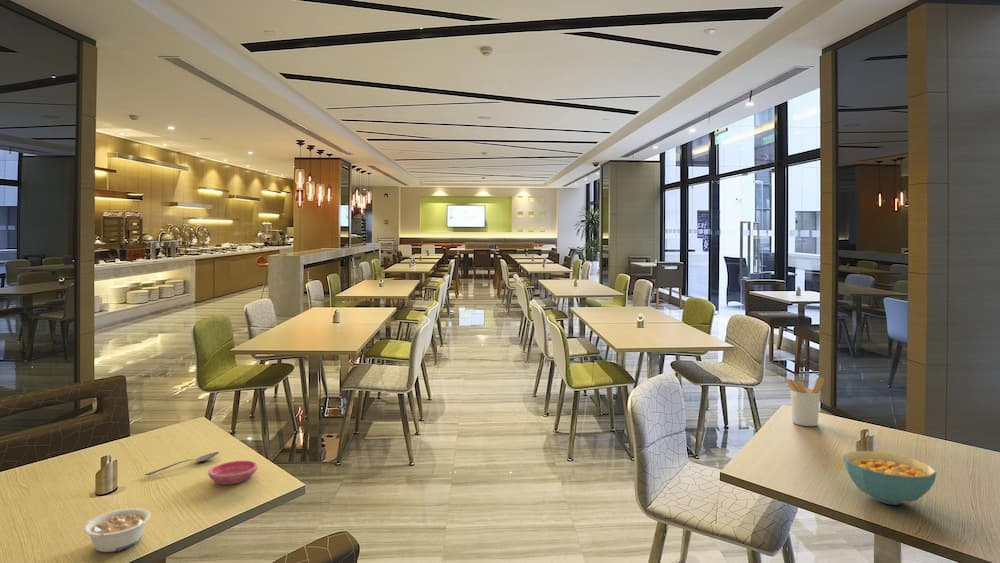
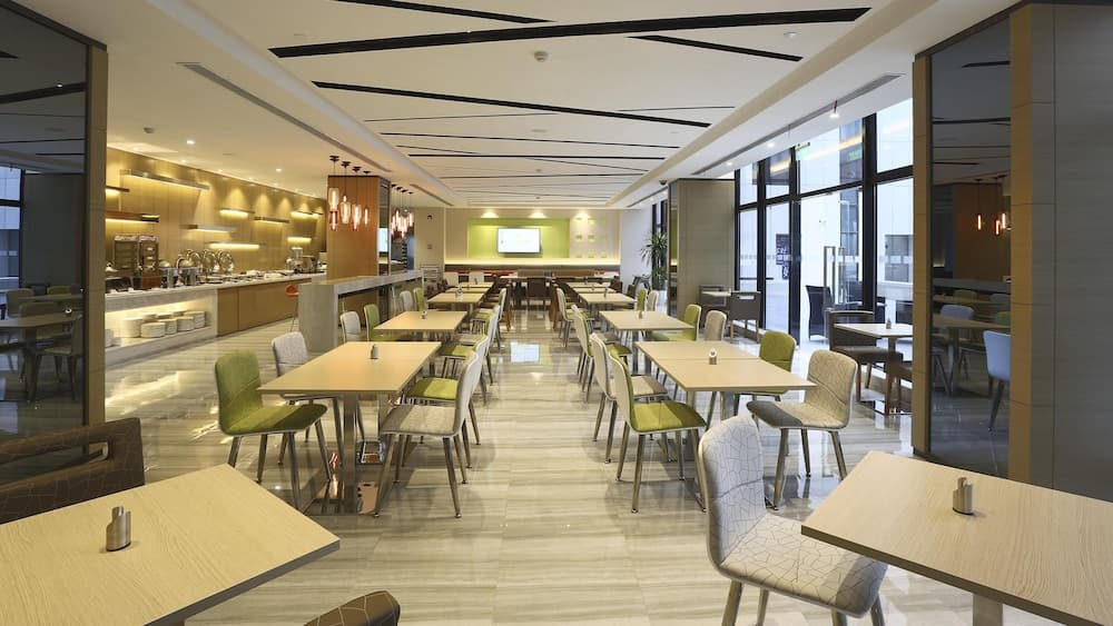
- cereal bowl (887, 481)
- utensil holder (801, 399)
- saucer (233, 472)
- spoon (183, 461)
- legume (118, 530)
